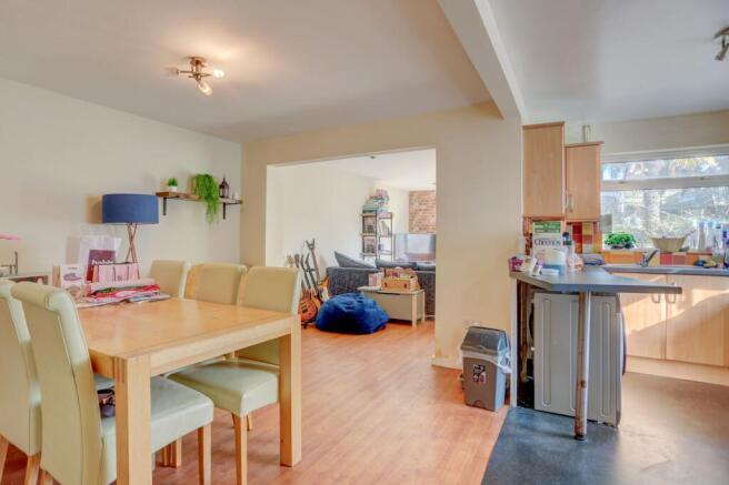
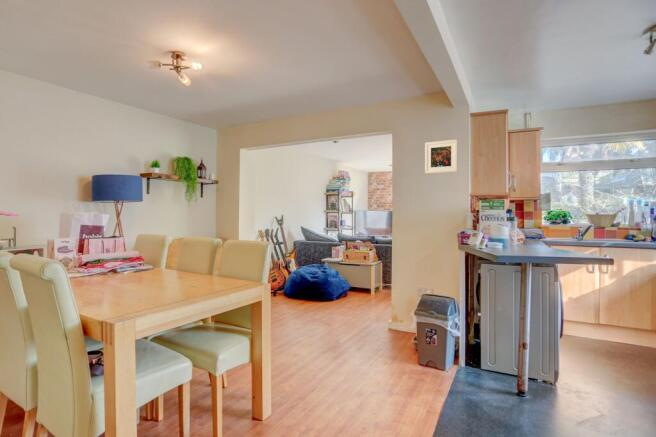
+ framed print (441, 156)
